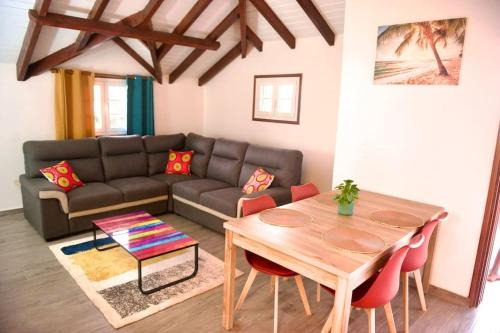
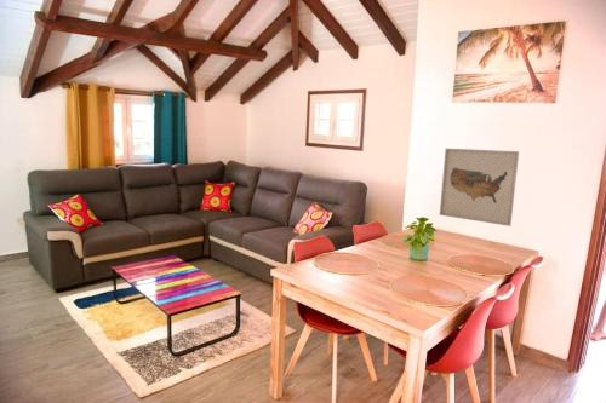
+ wall art (476, 185)
